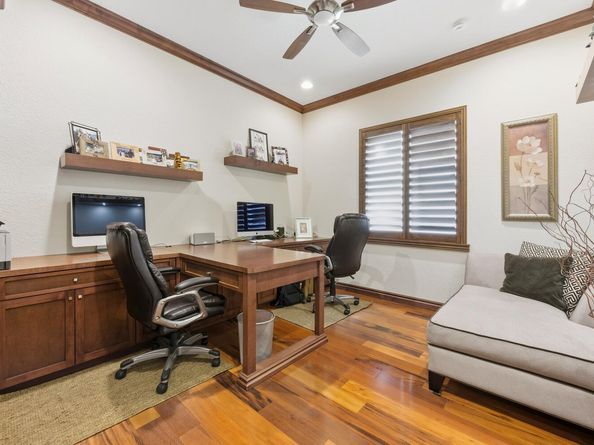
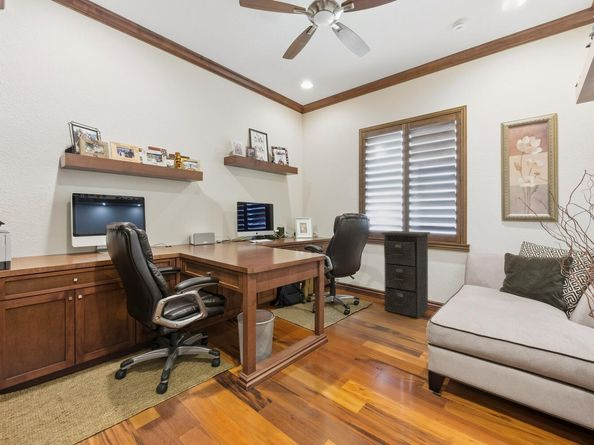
+ filing cabinet (404, 272)
